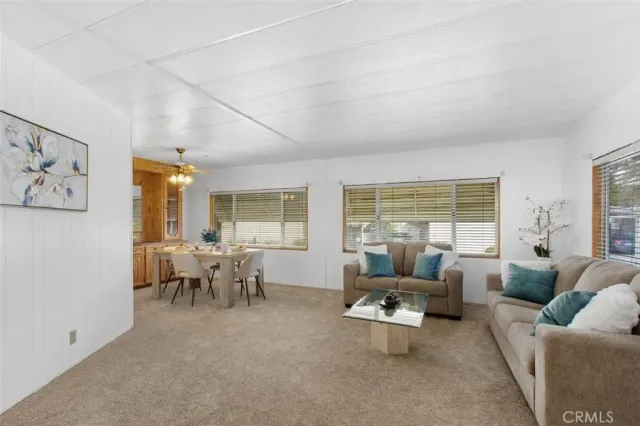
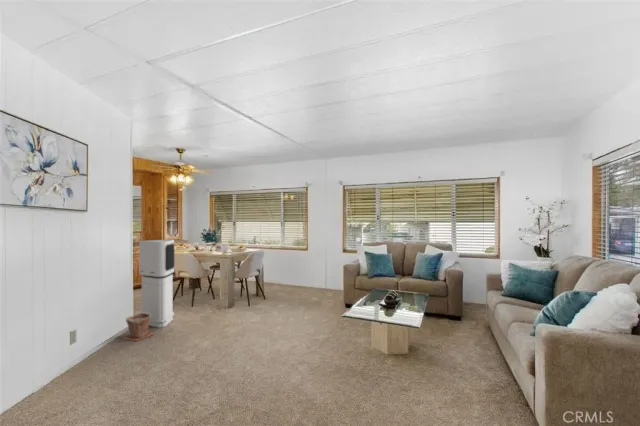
+ plant pot (138, 325)
+ air purifier (155, 282)
